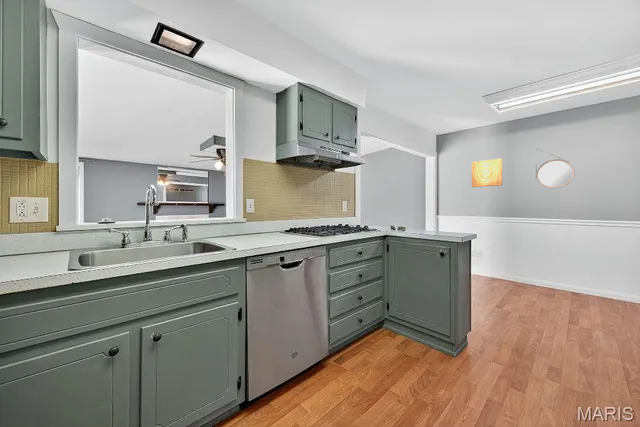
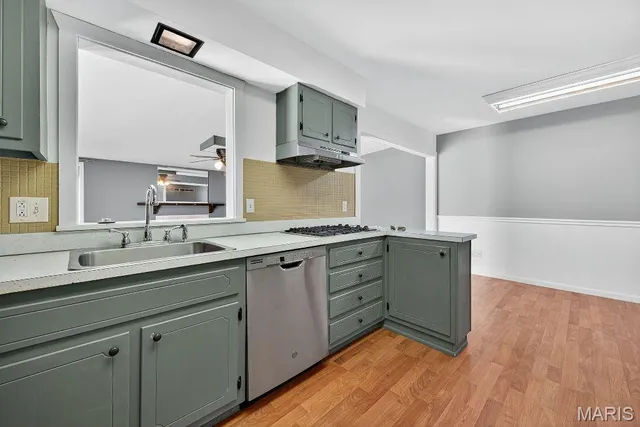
- home mirror (554, 167)
- wall art (486, 173)
